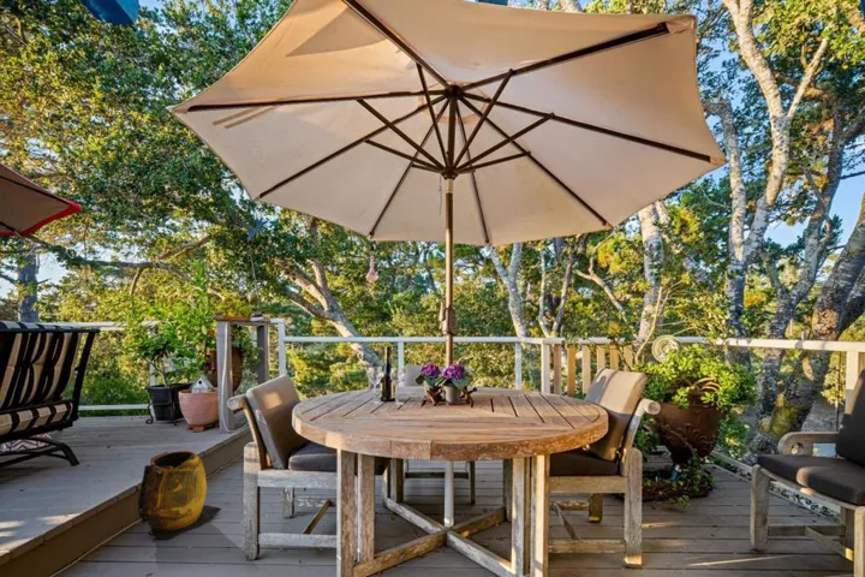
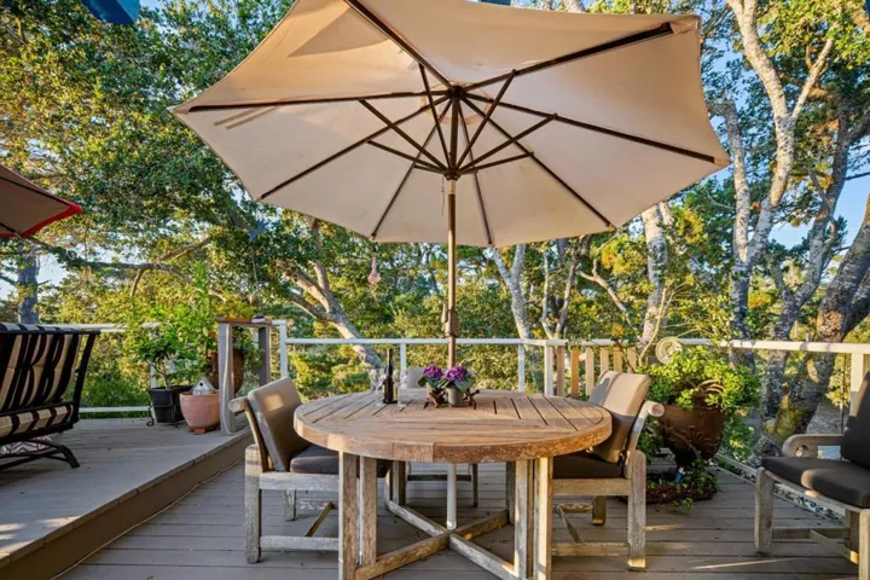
- planter pot (177, 489)
